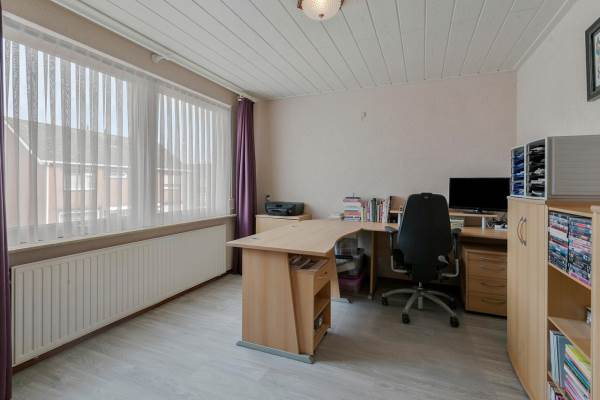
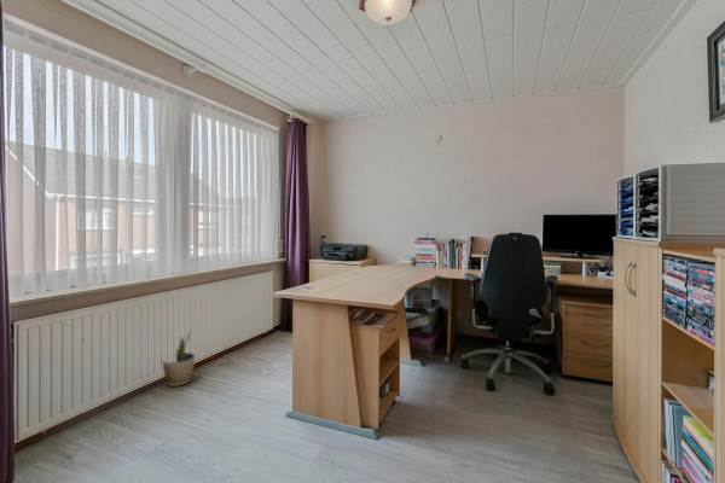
+ potted plant (179, 356)
